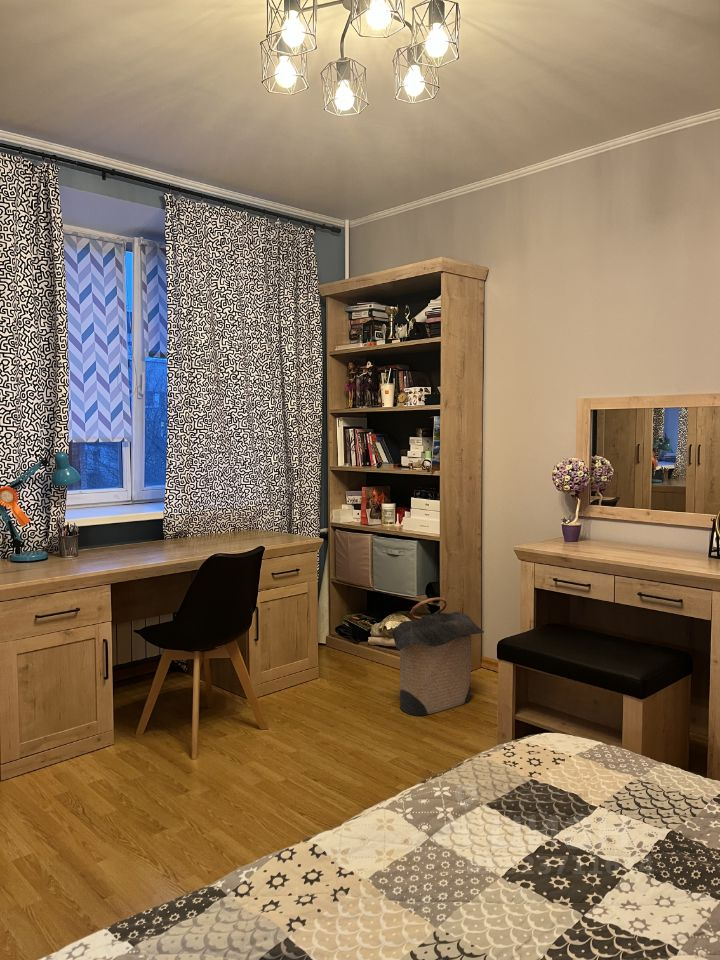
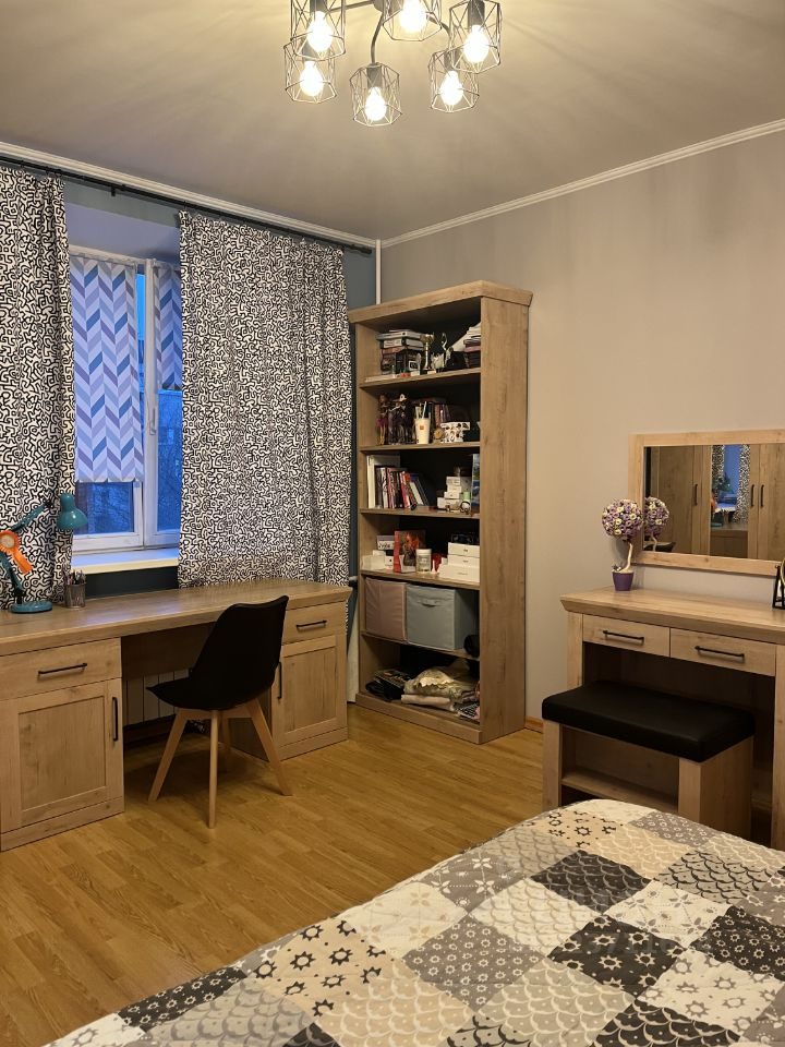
- laundry hamper (435, 648)
